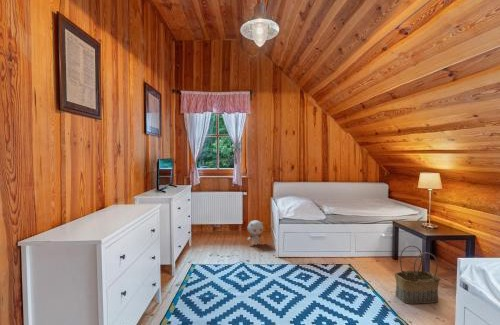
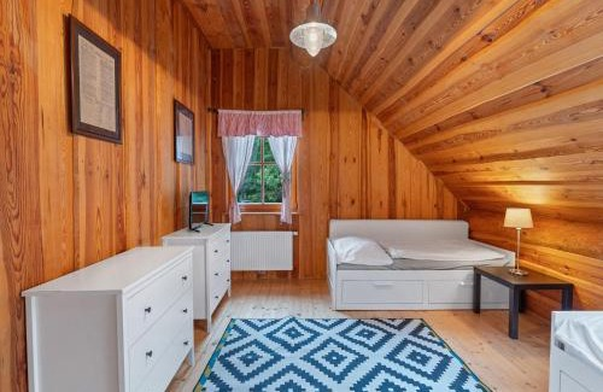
- basket (416, 273)
- plush toy (255, 232)
